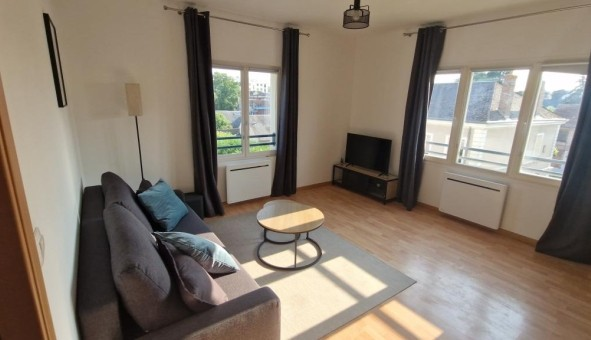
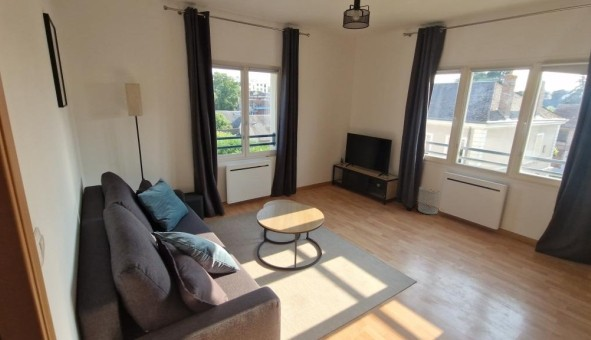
+ waste bin (428, 199)
